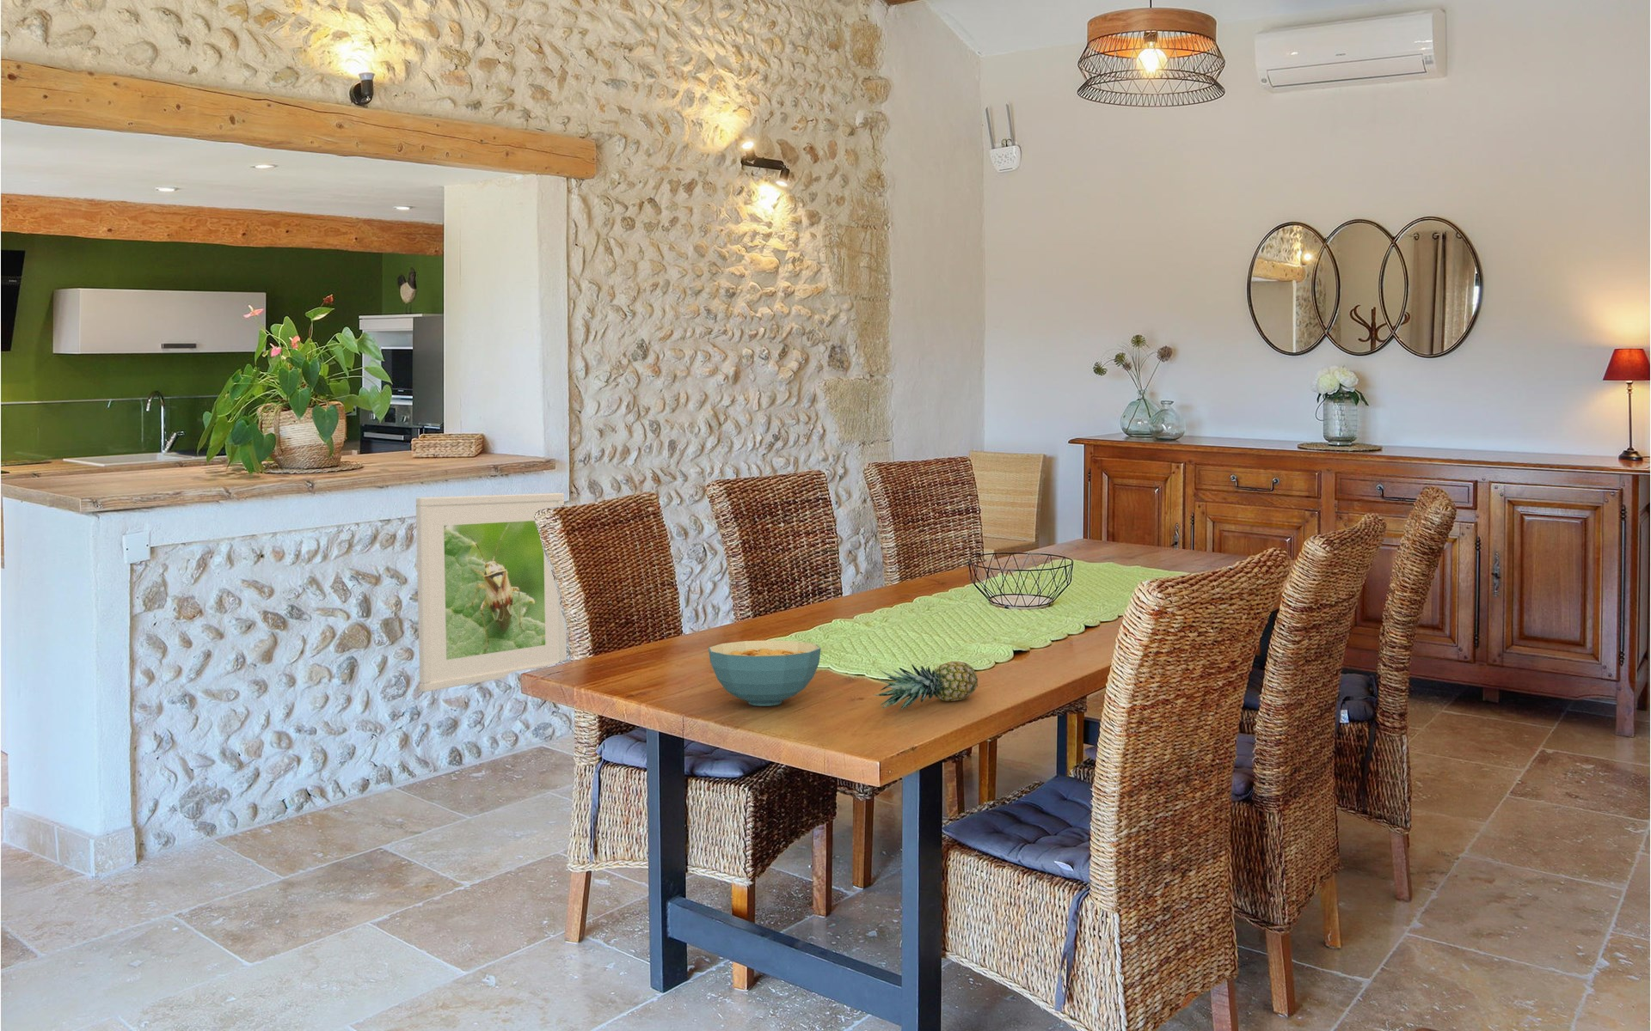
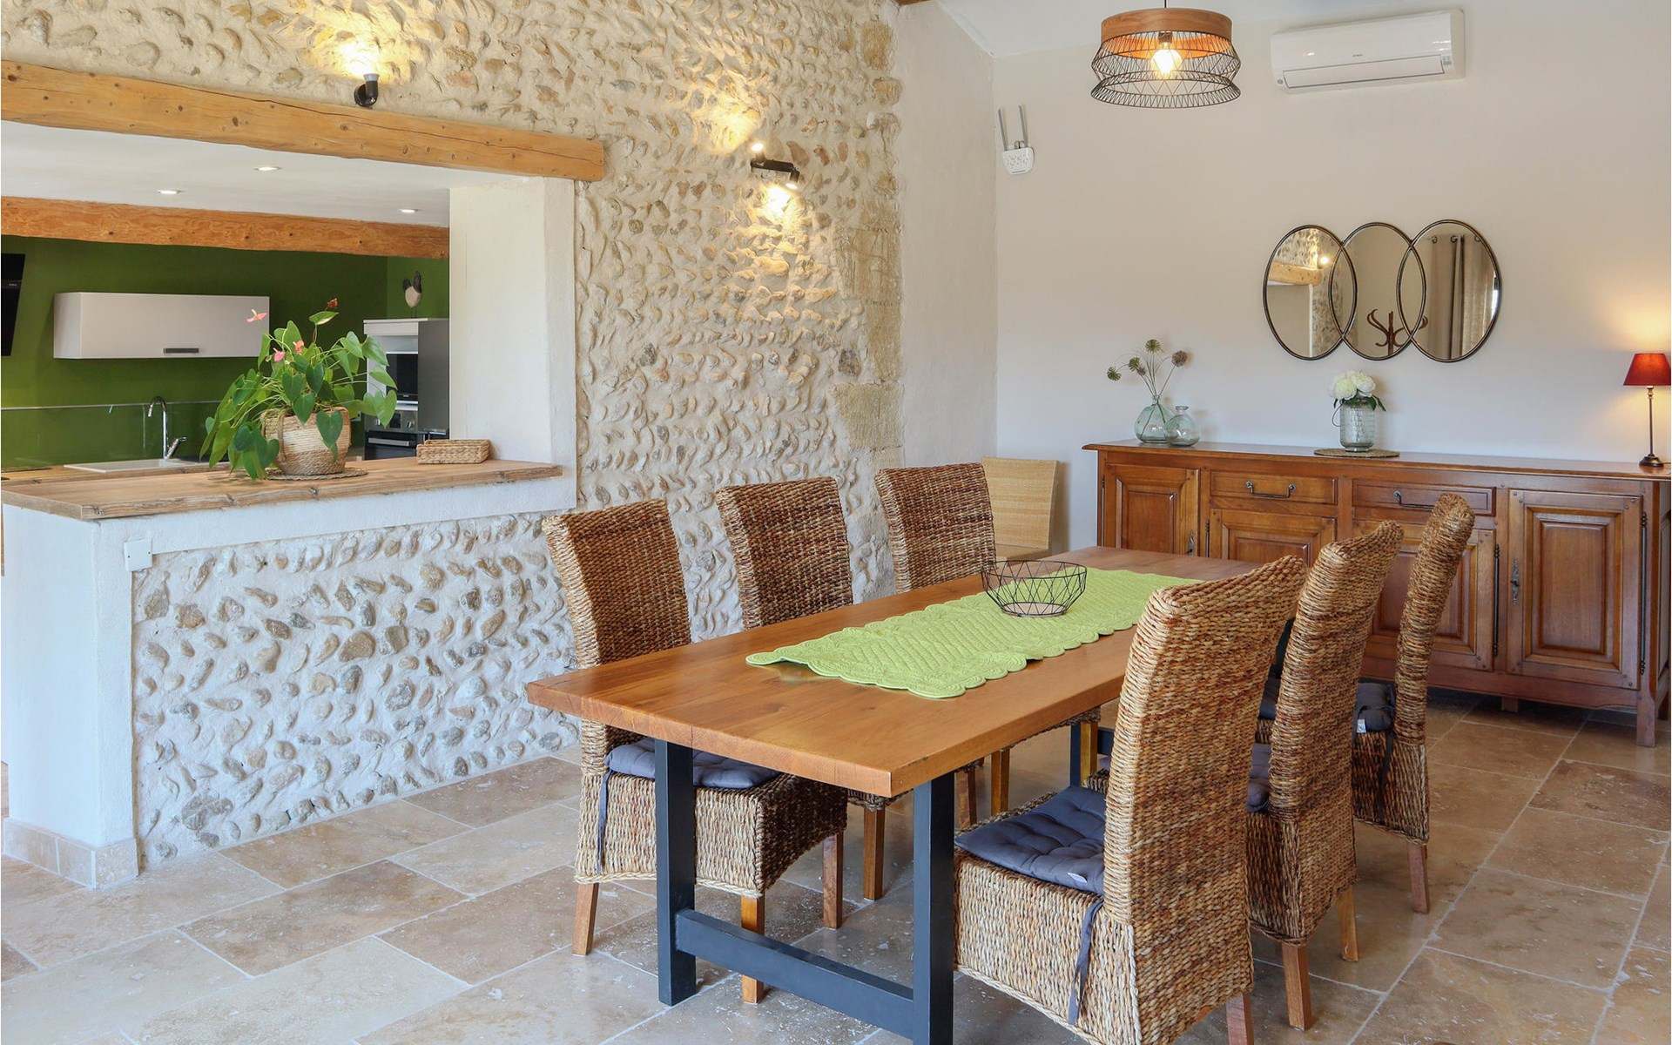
- cereal bowl (764, 676)
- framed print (496, 587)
- fruit (927, 684)
